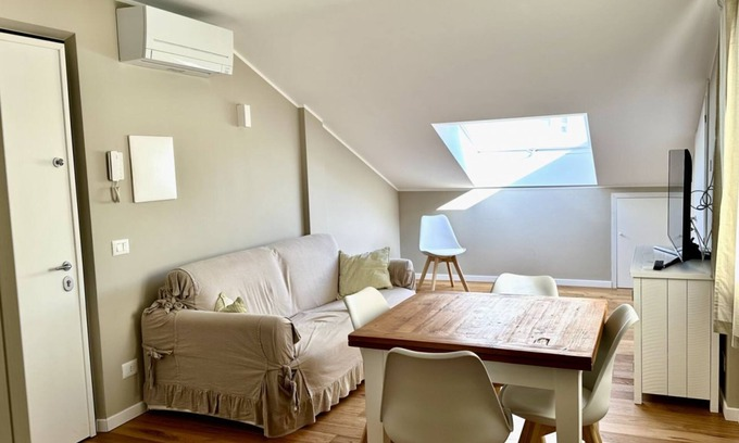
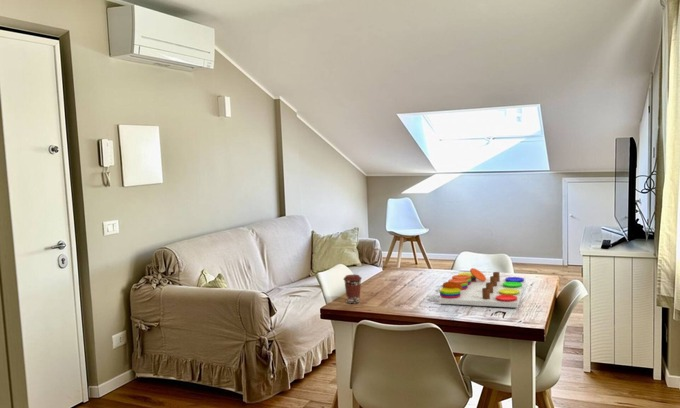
+ coffee cup (352, 288)
+ board game (484, 283)
